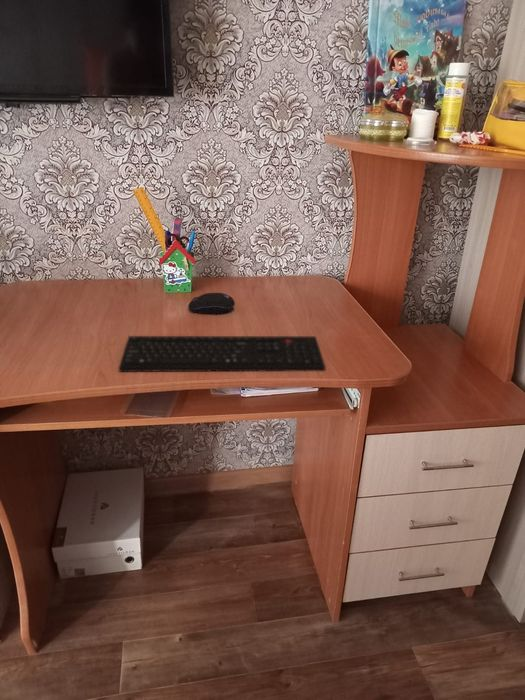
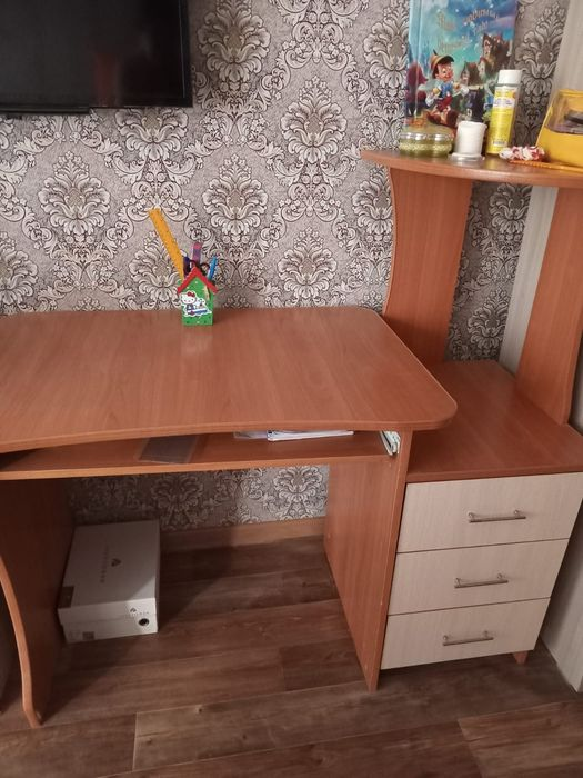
- computer mouse (211, 301)
- keyboard (223, 351)
